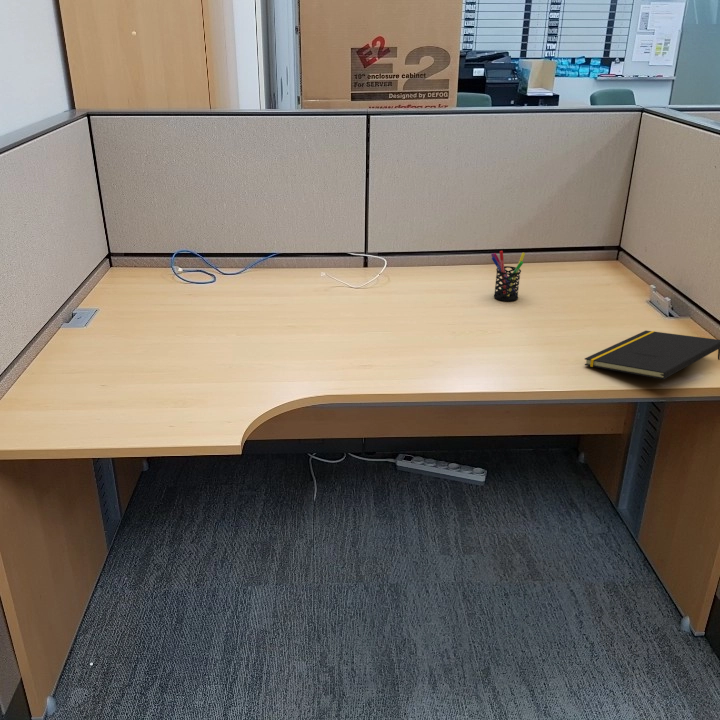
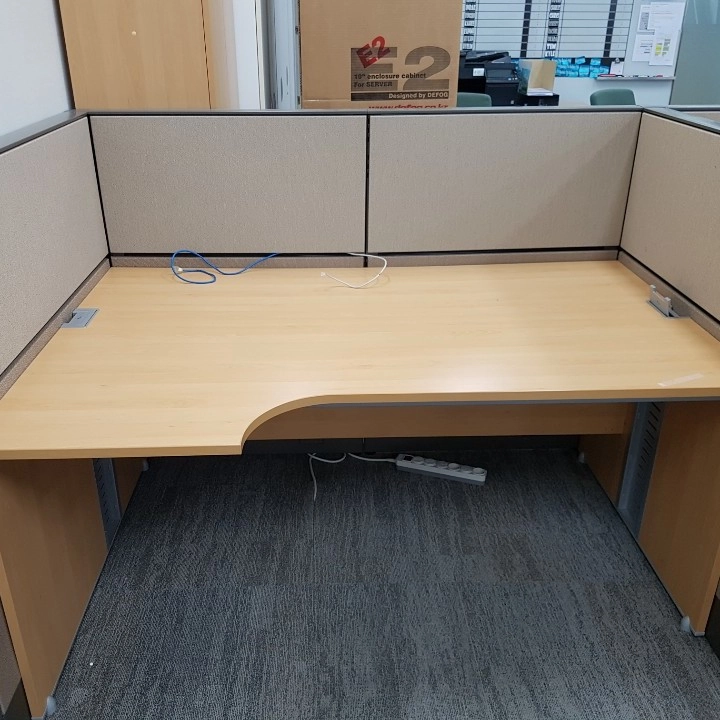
- notepad (654, 352)
- pen holder (509, 274)
